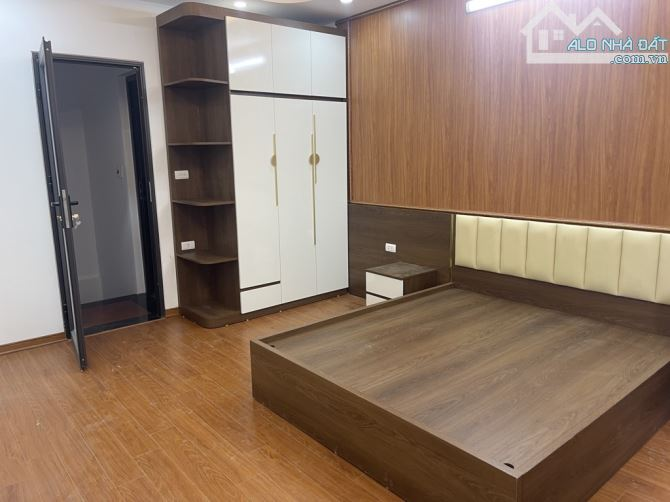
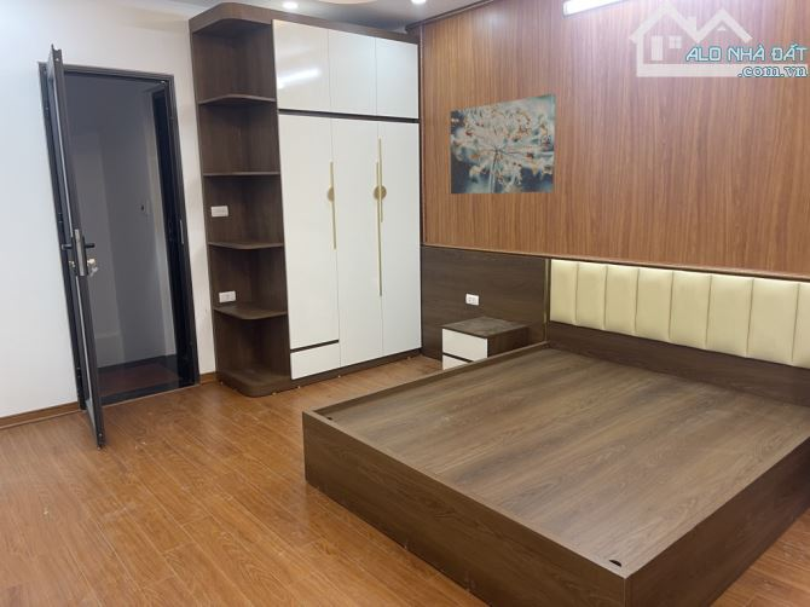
+ wall art (498, 149)
